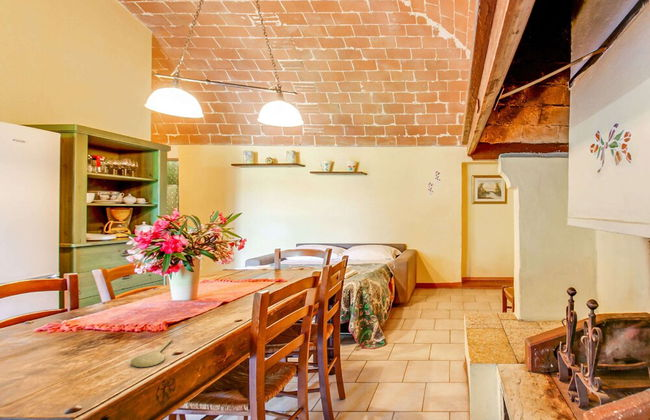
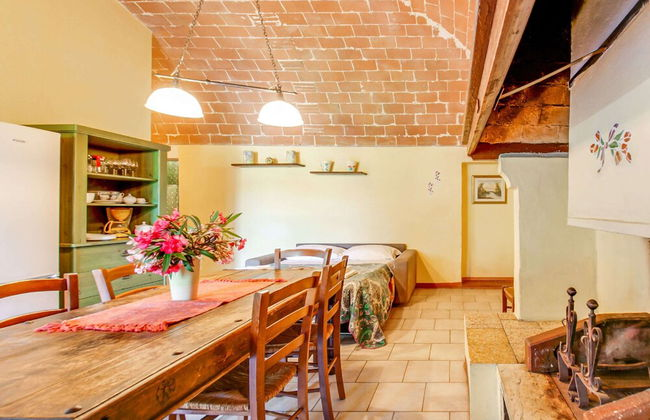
- spoon (157, 350)
